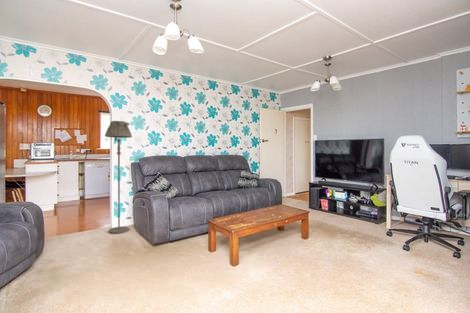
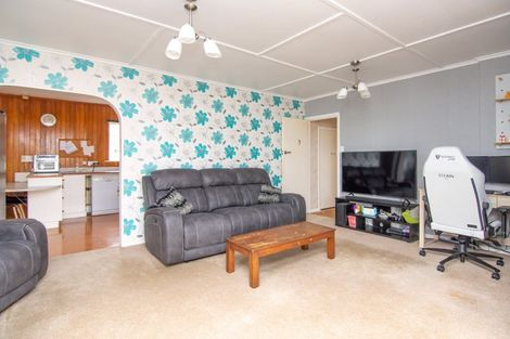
- floor lamp (118, 176)
